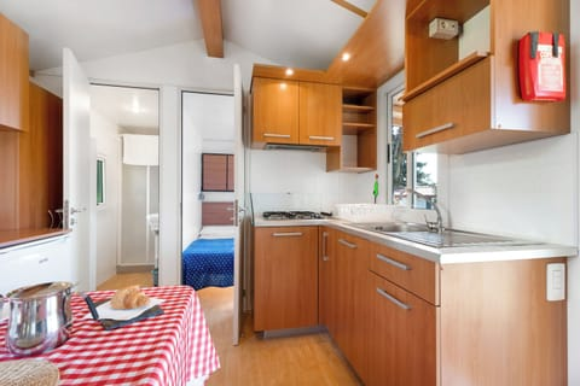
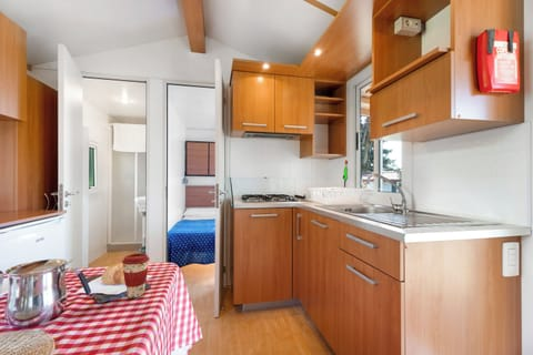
+ coffee cup (135, 275)
